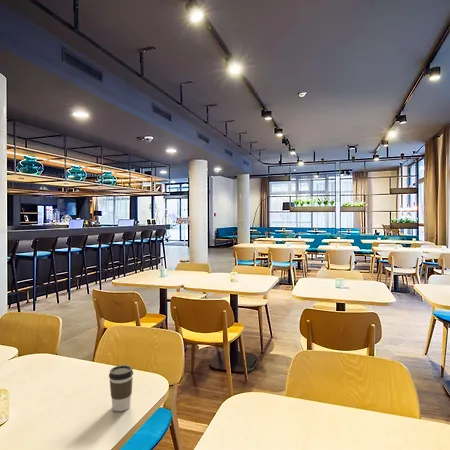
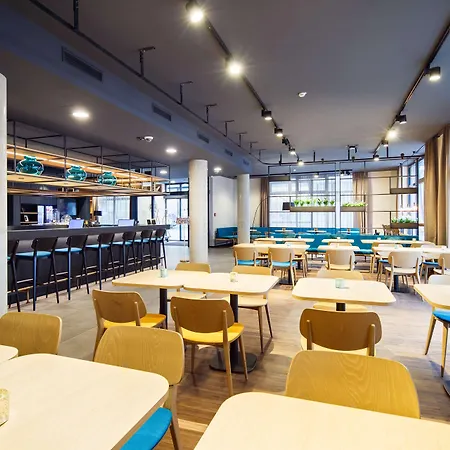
- coffee cup (121, 388)
